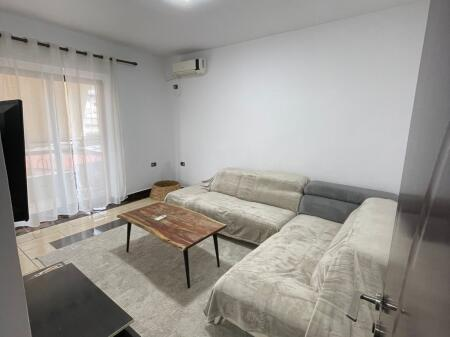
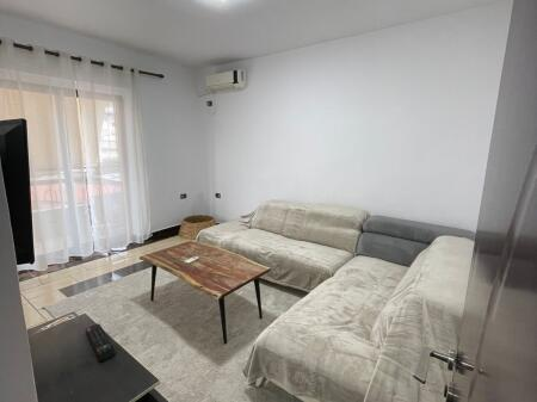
+ remote control (99, 340)
